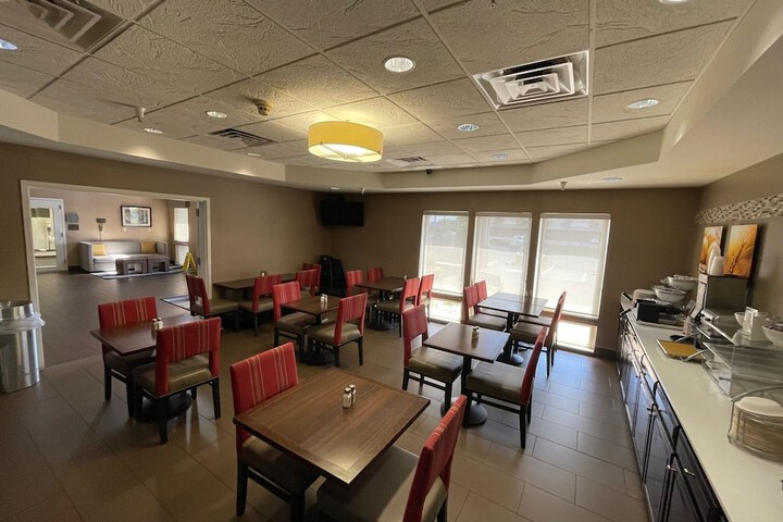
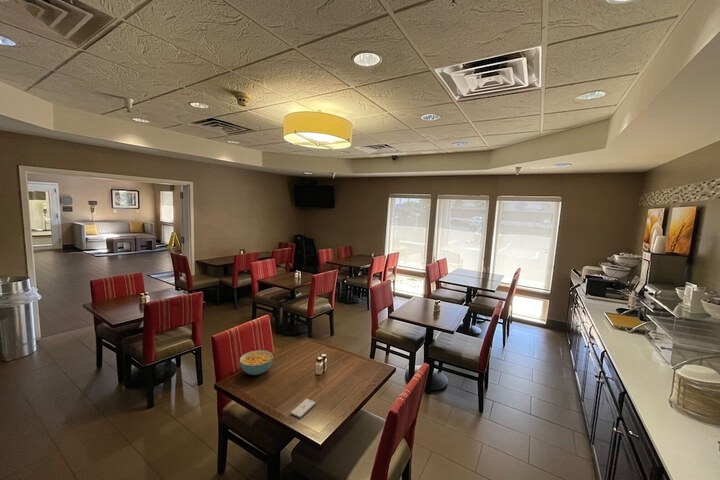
+ cereal bowl (256, 364)
+ smartphone (303, 407)
